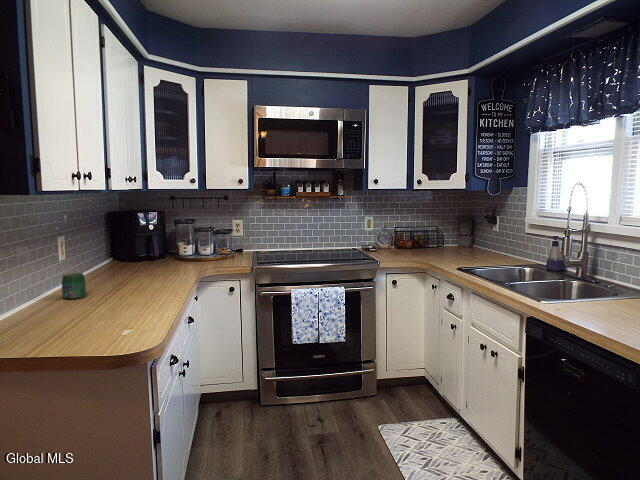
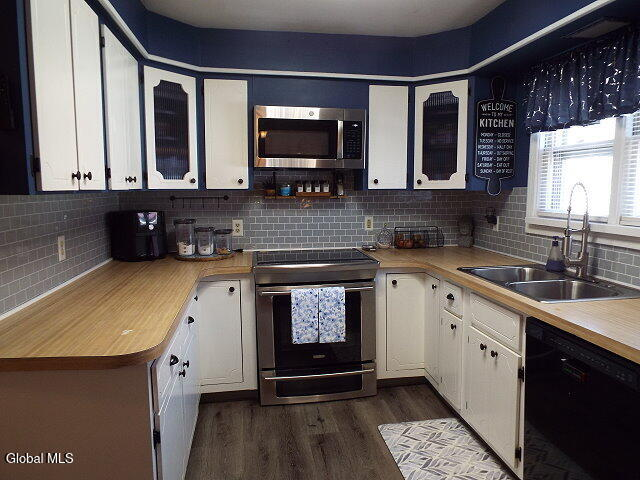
- jar (73, 285)
